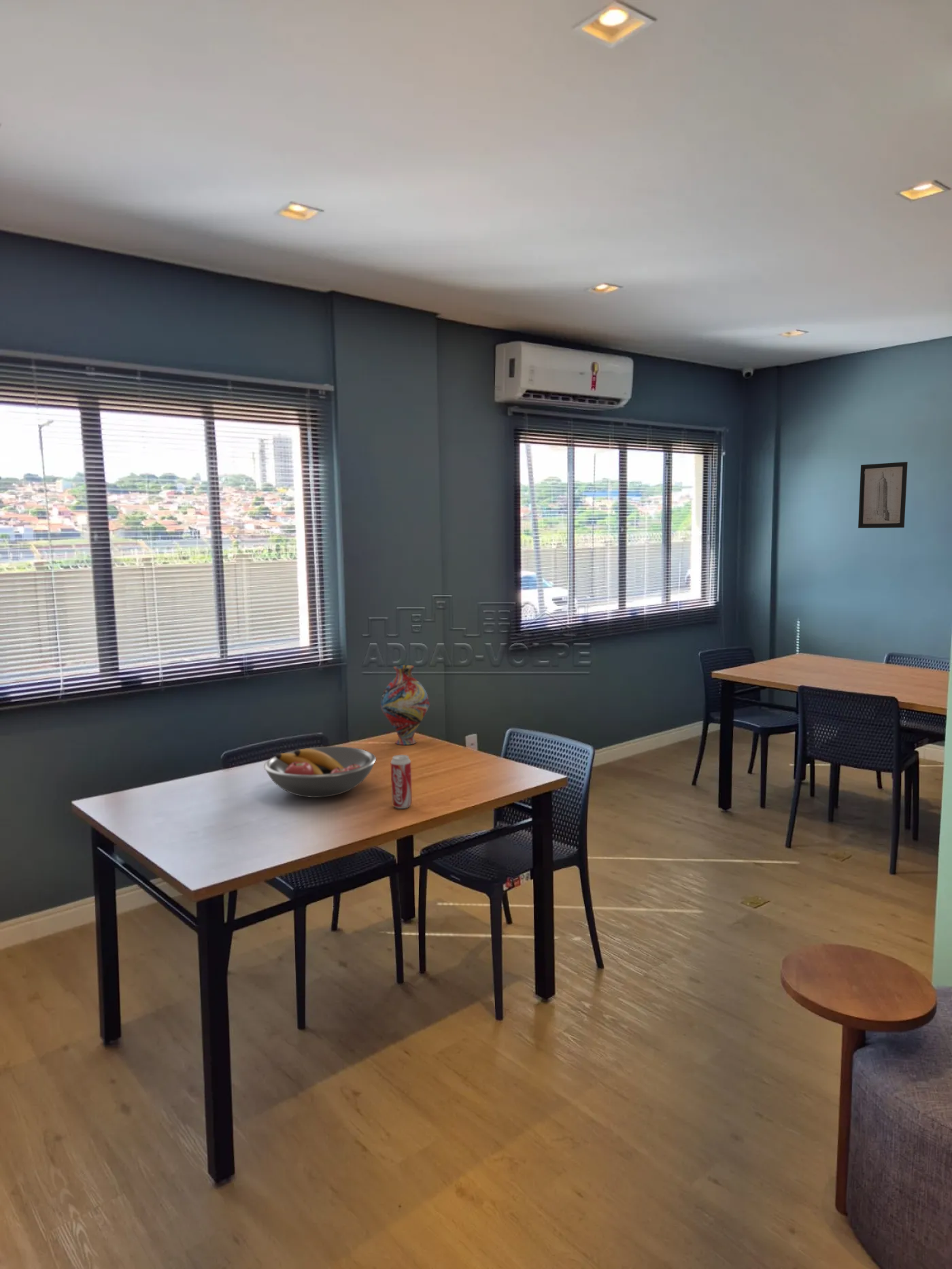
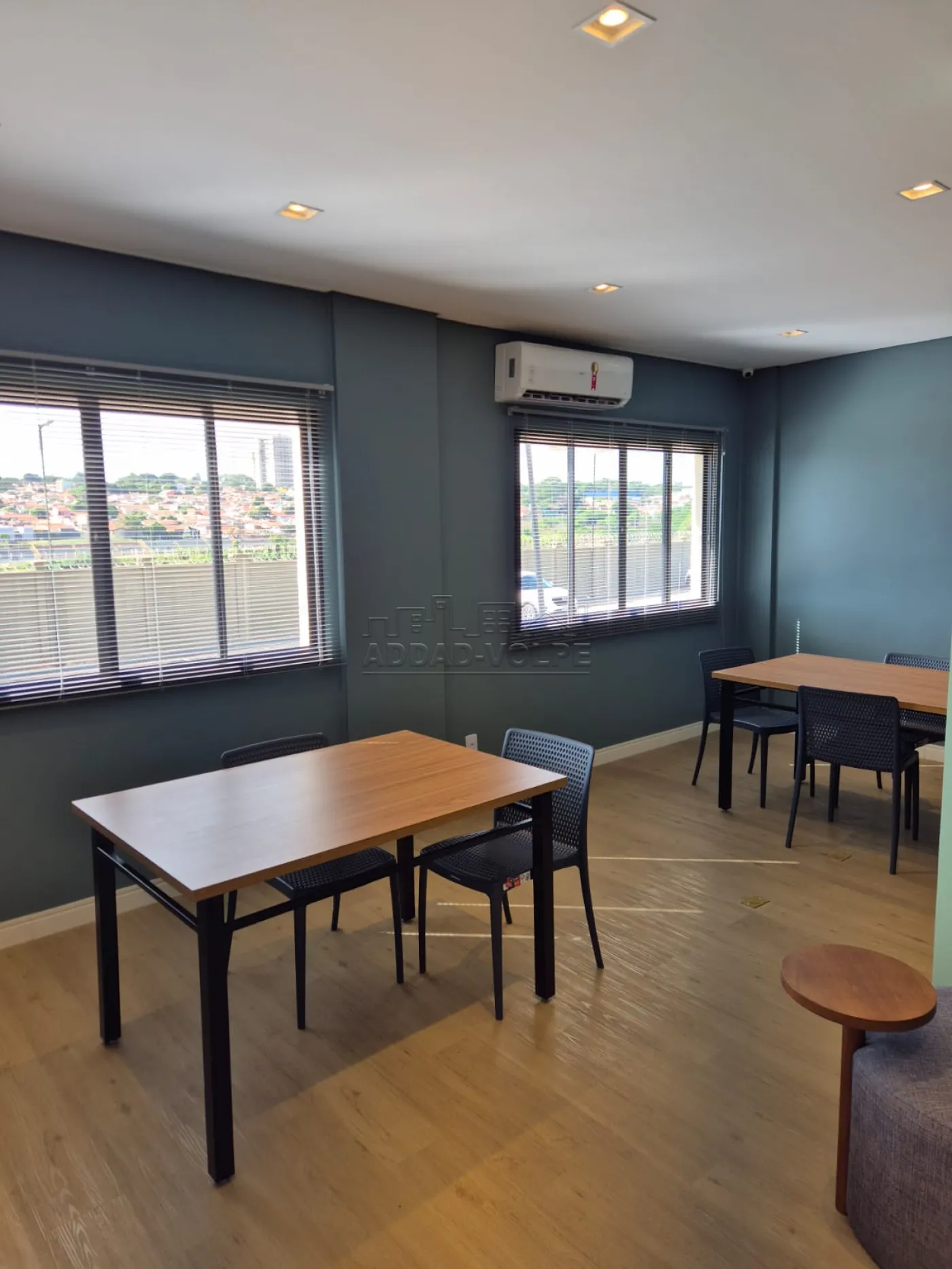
- wall art (882, 496)
- vase (405, 705)
- beverage can (401, 781)
- fruit bowl (321, 771)
